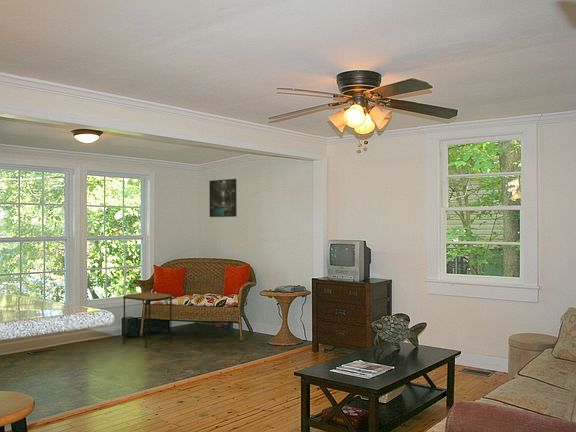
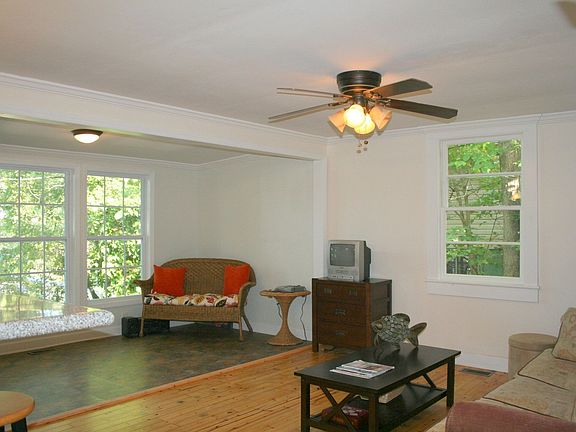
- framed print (222, 198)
- side table (146, 319)
